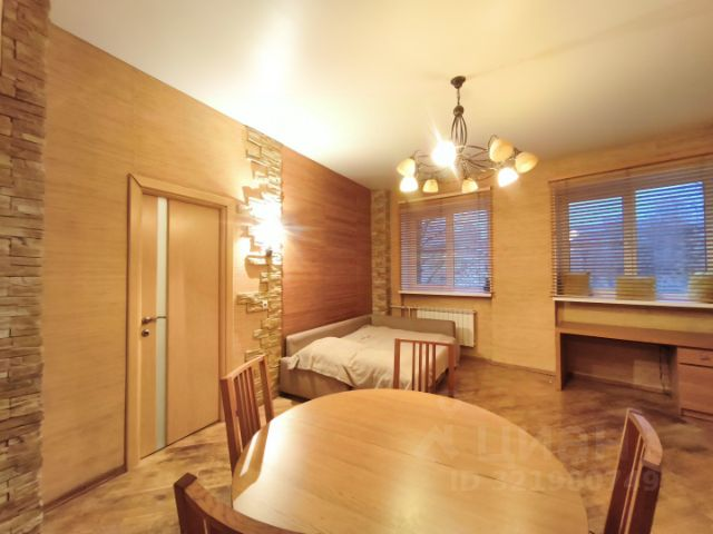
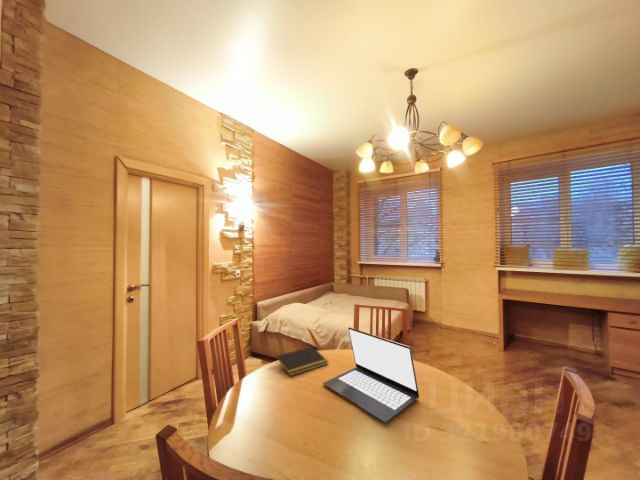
+ notepad (302, 359)
+ laptop (368, 365)
